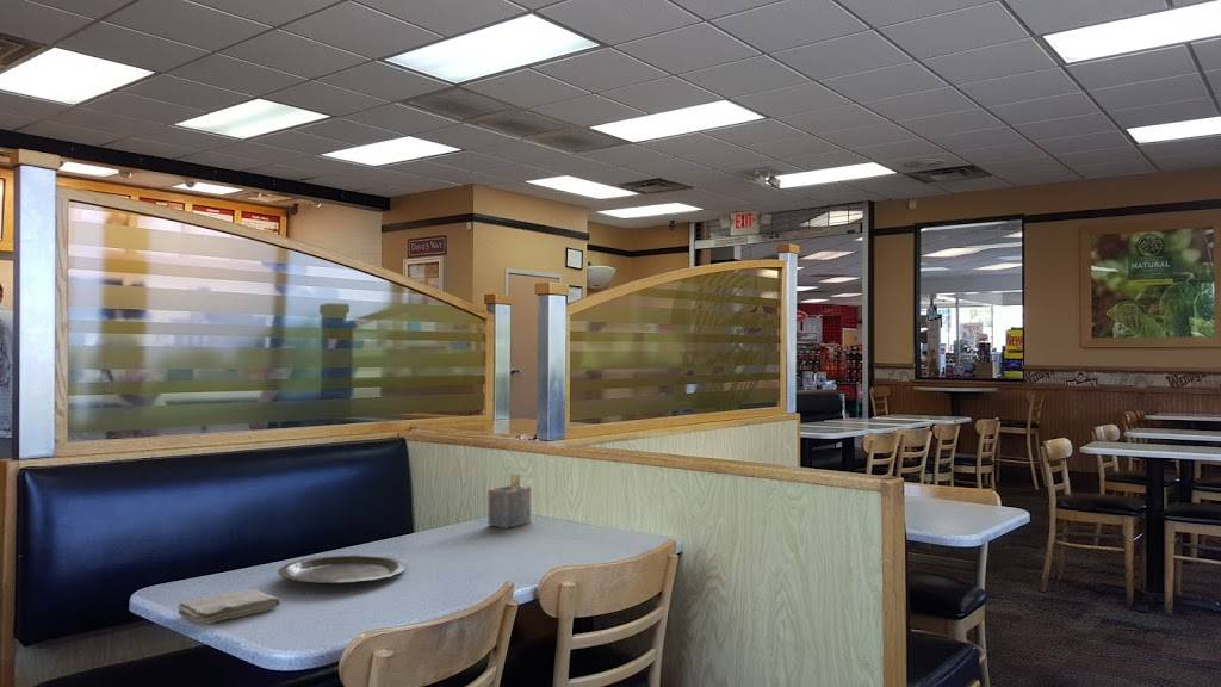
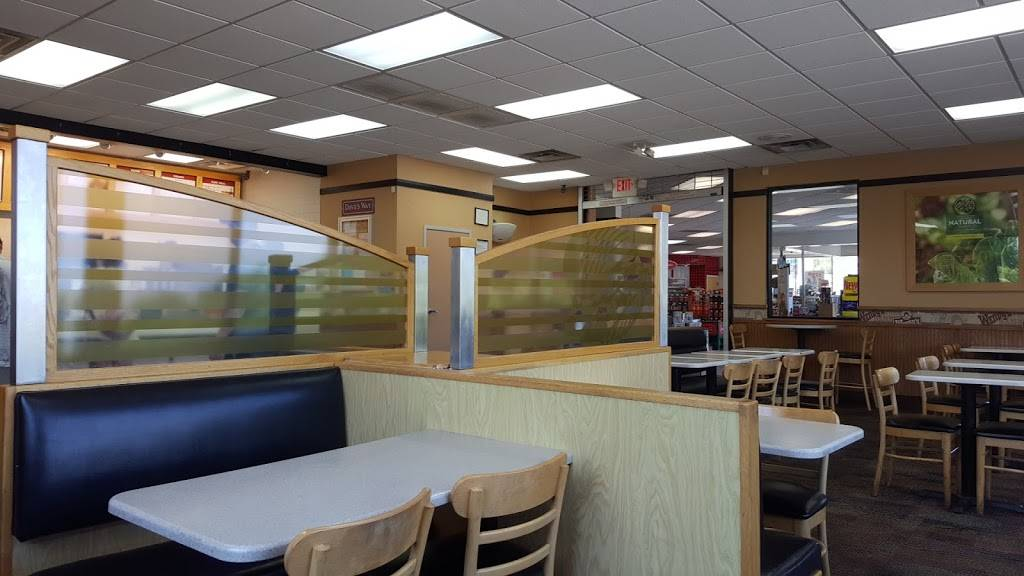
- napkin holder (509, 499)
- plate (342, 570)
- washcloth (228, 605)
